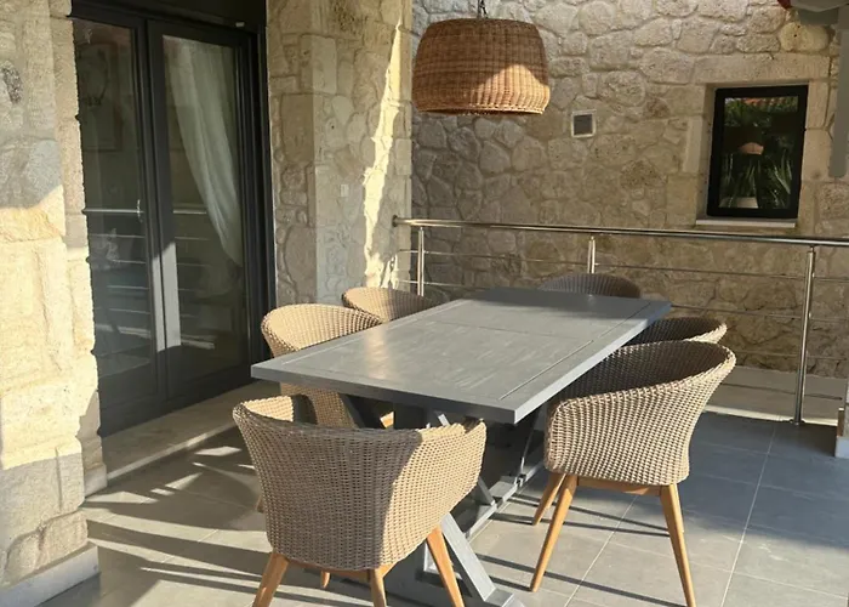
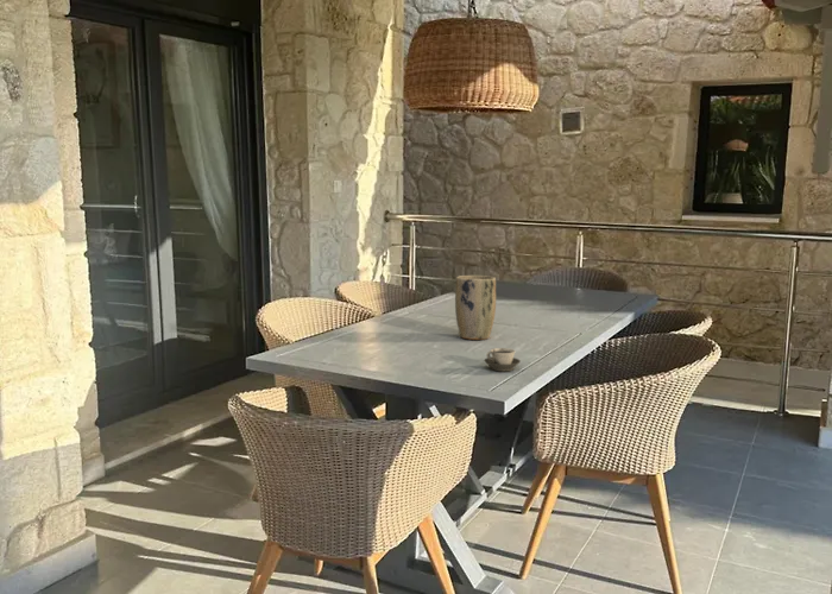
+ plant pot (474, 307)
+ cup (502, 359)
